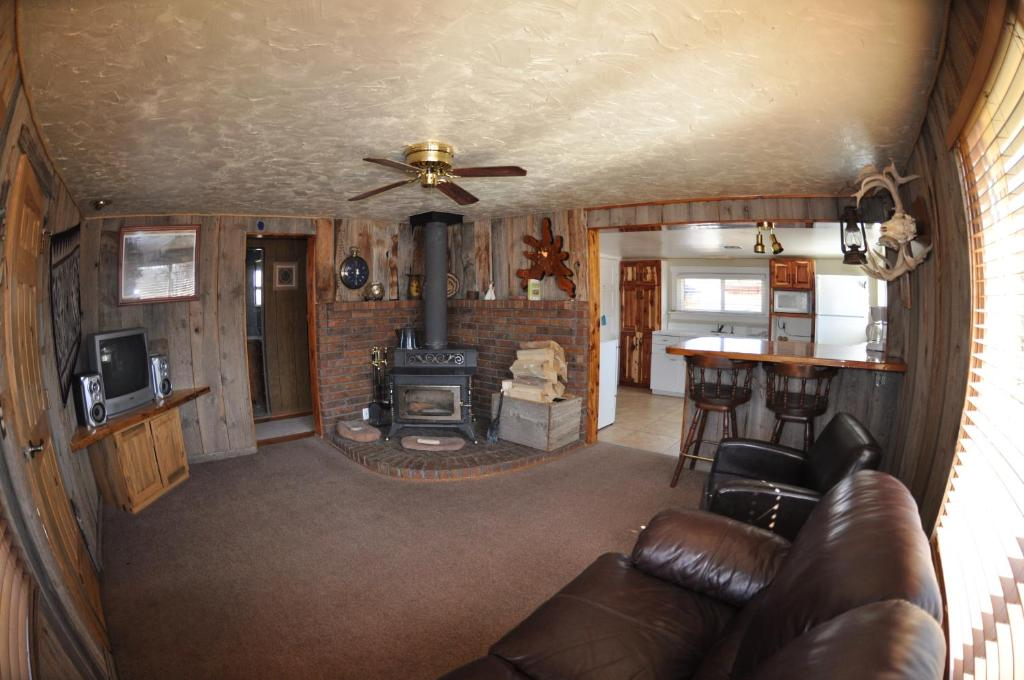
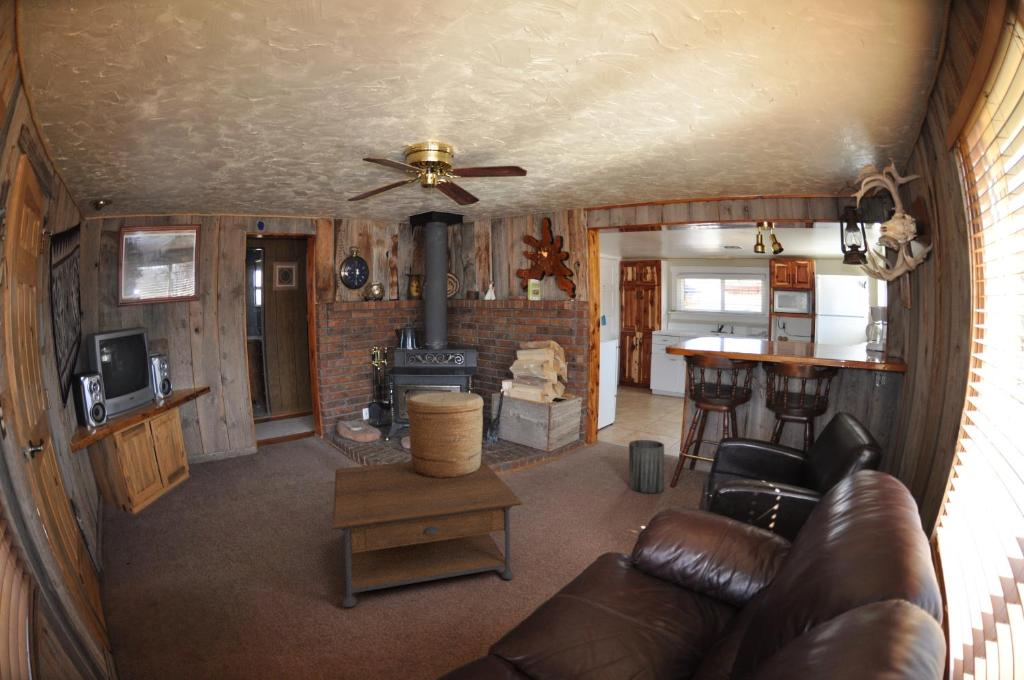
+ coffee table (420, 518)
+ trash can (646, 465)
+ woven basket (445, 432)
